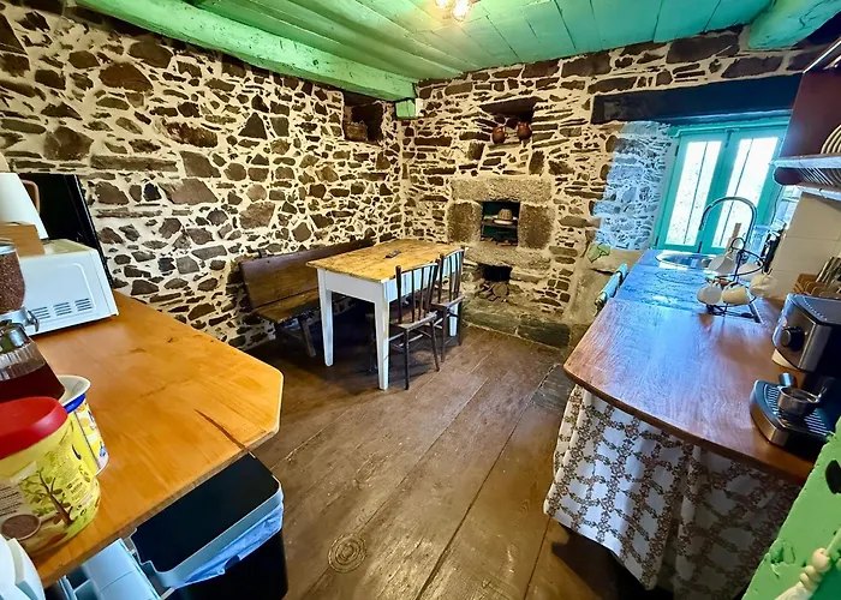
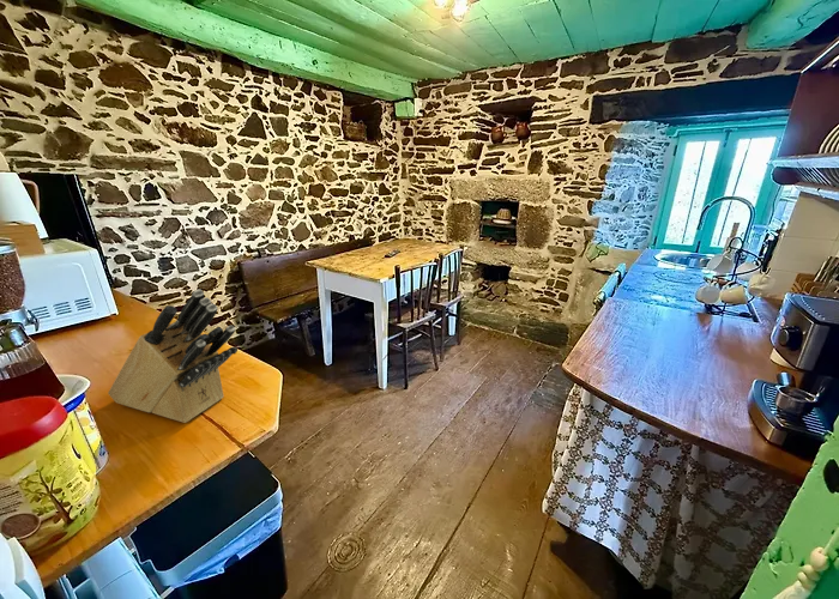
+ knife block (167, 350)
